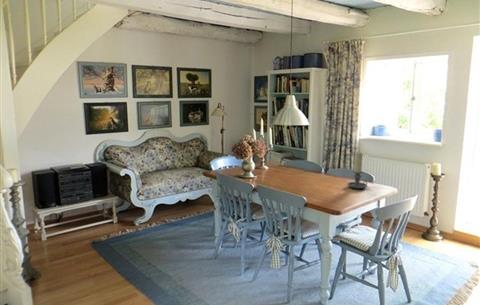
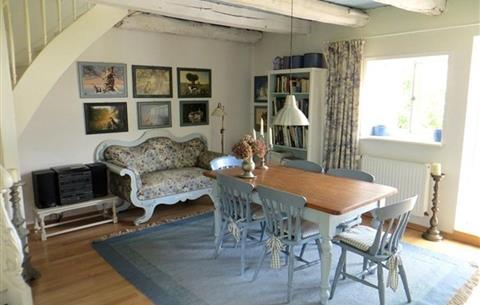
- candle holder (359, 169)
